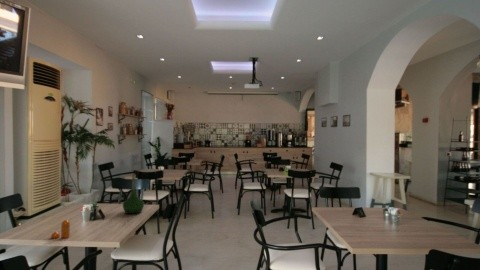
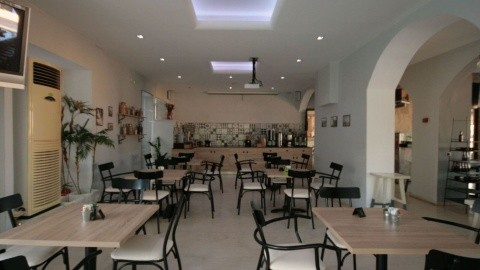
- pepper shaker (61, 228)
- vase (133, 193)
